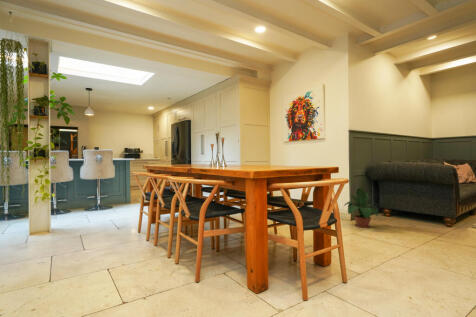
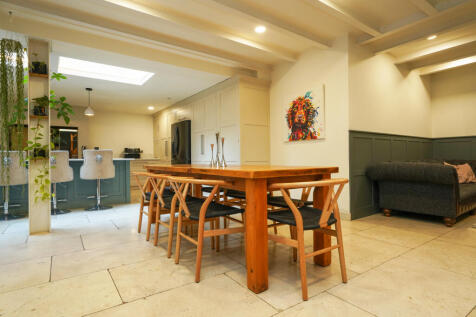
- potted plant (361, 206)
